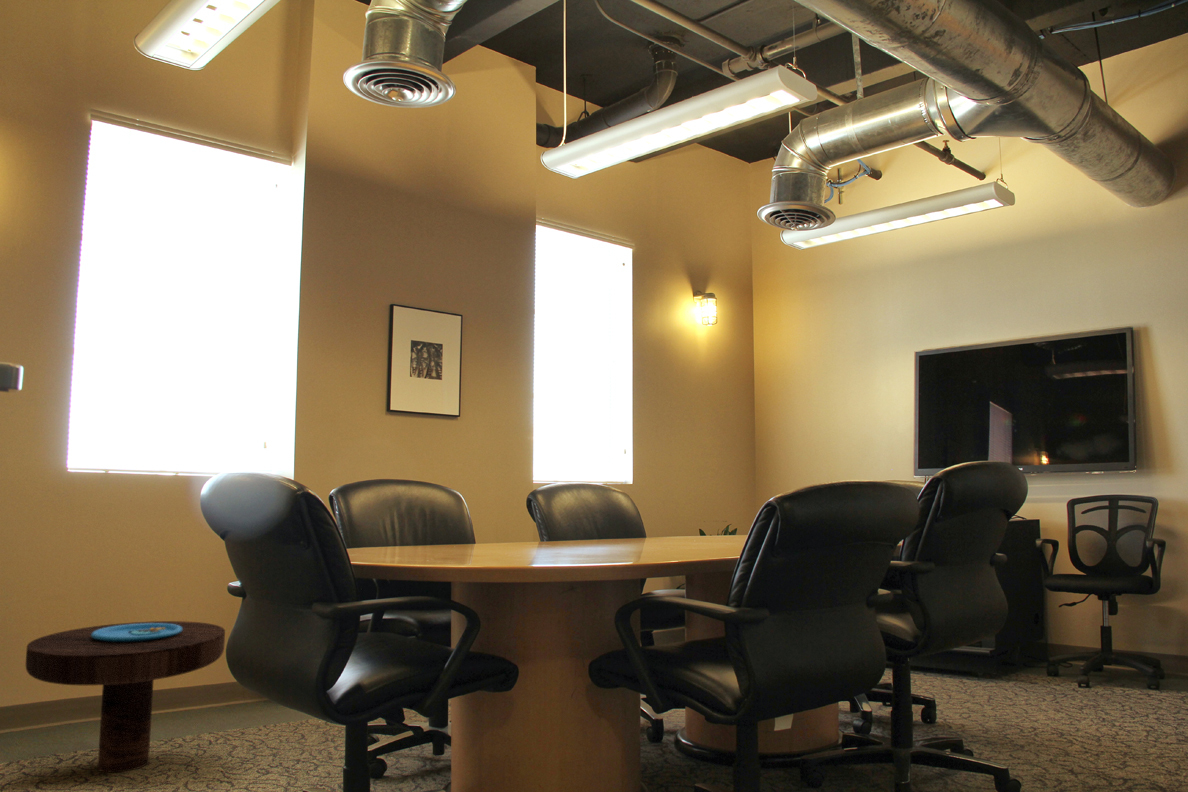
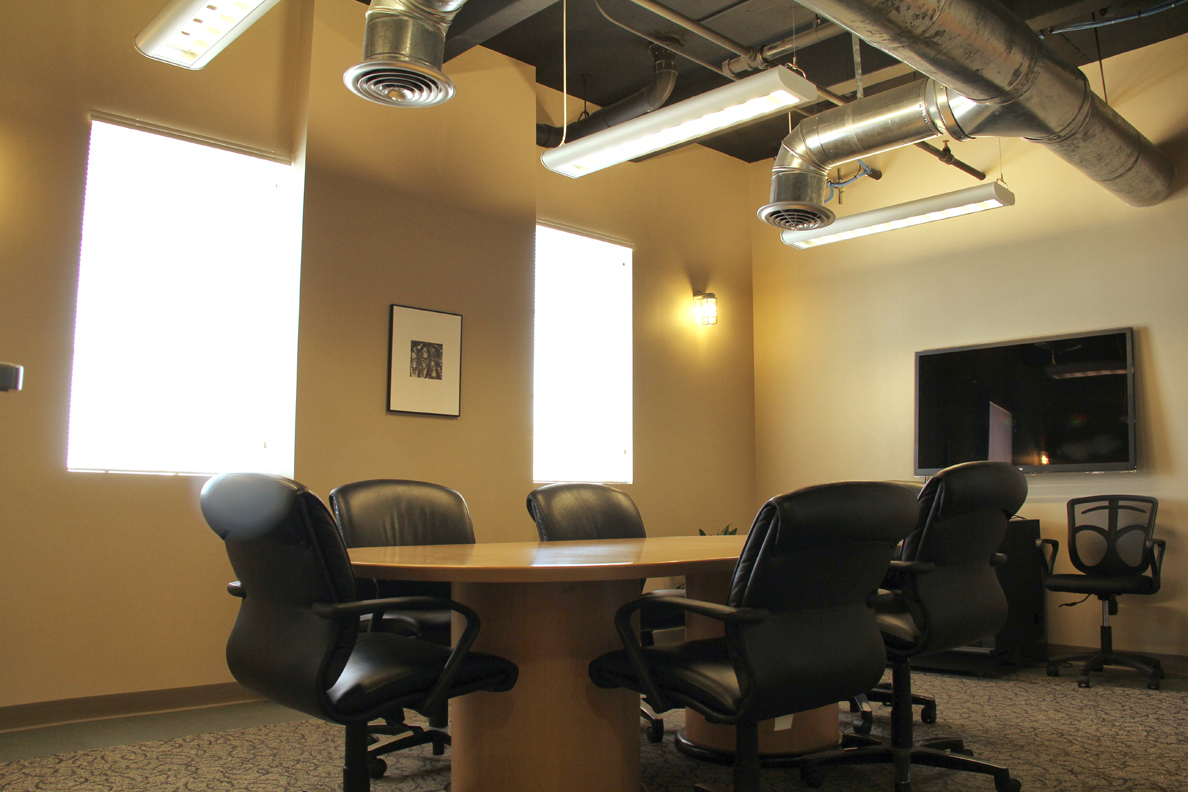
- side table (127, 697)
